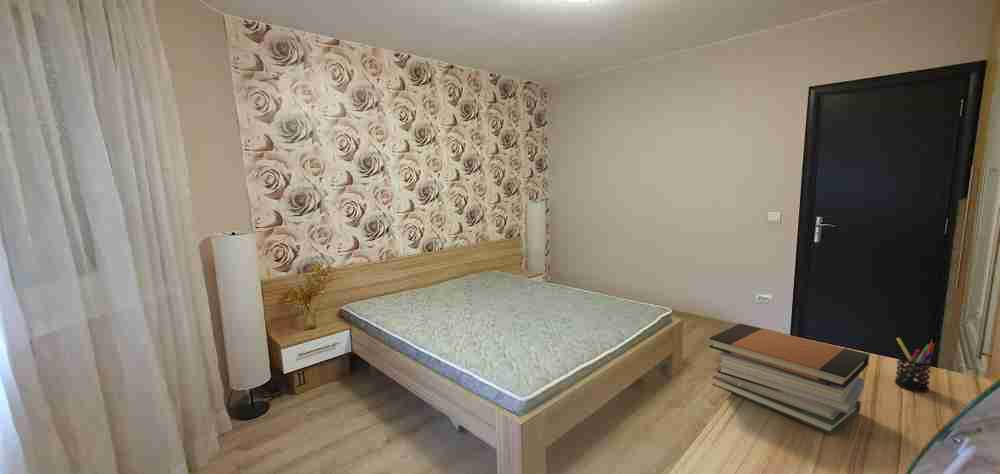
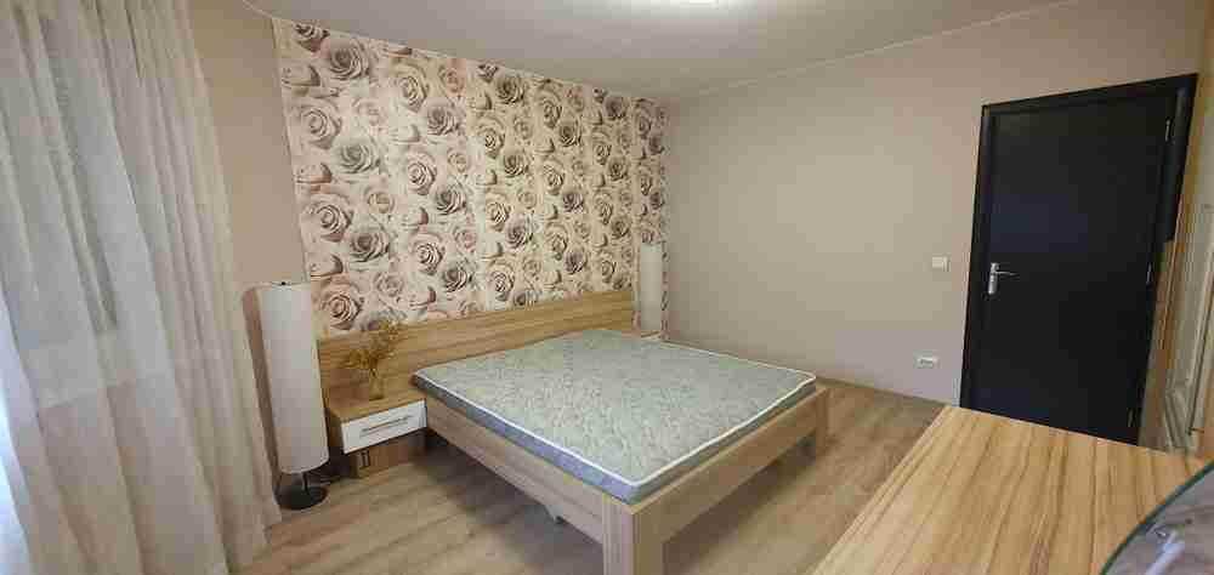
- pen holder (917, 362)
- book stack (784, 372)
